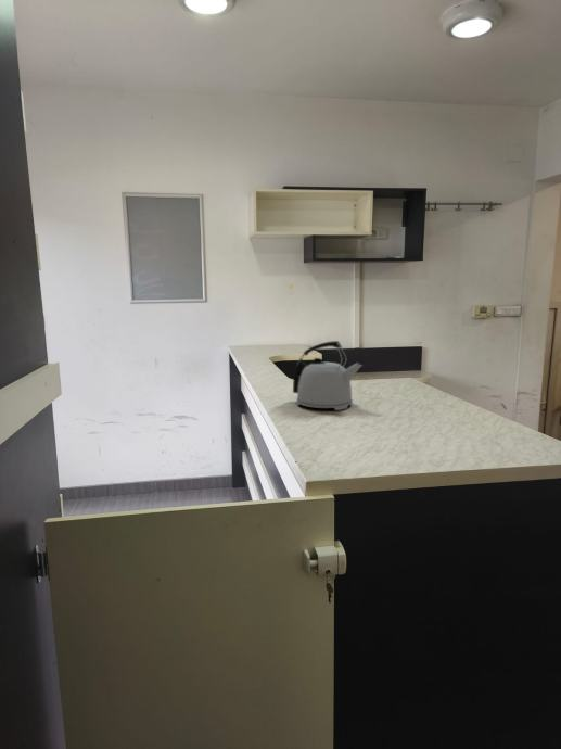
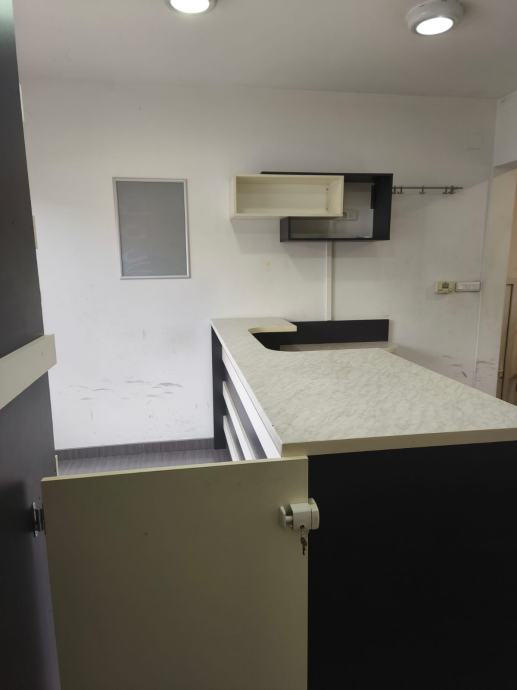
- kettle (326, 372)
